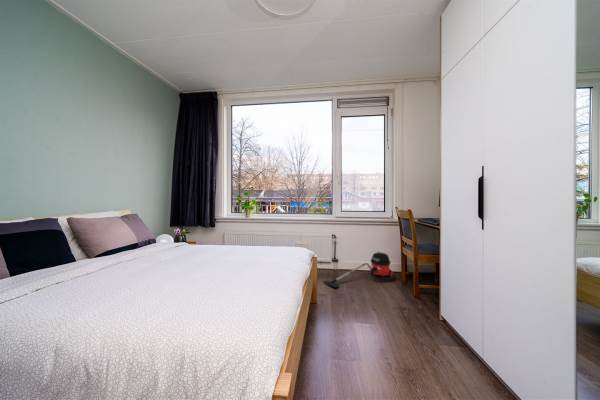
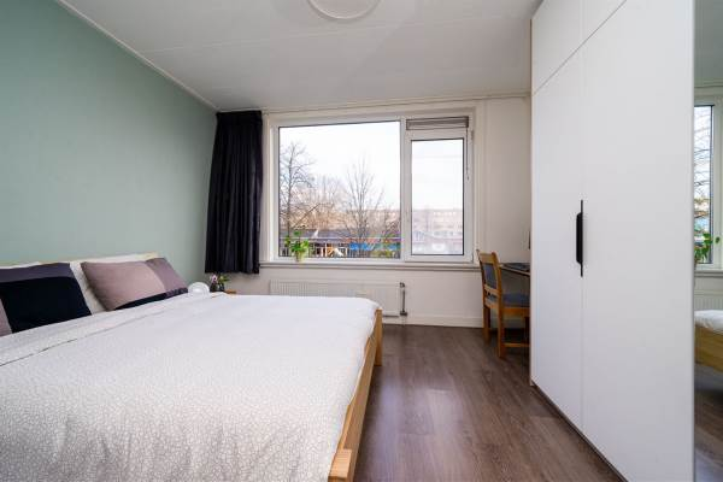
- vacuum cleaner (360, 266)
